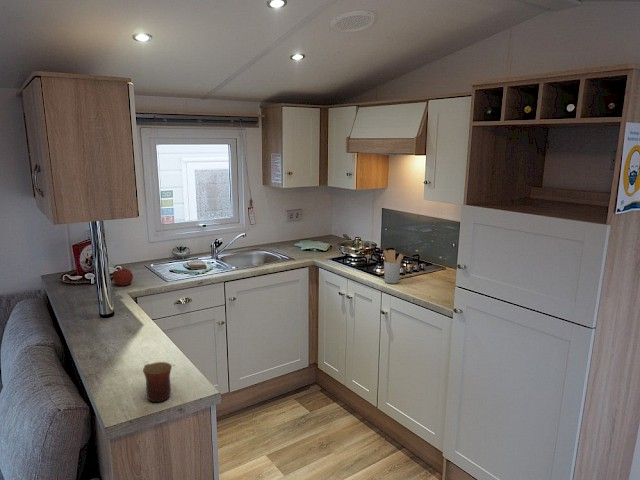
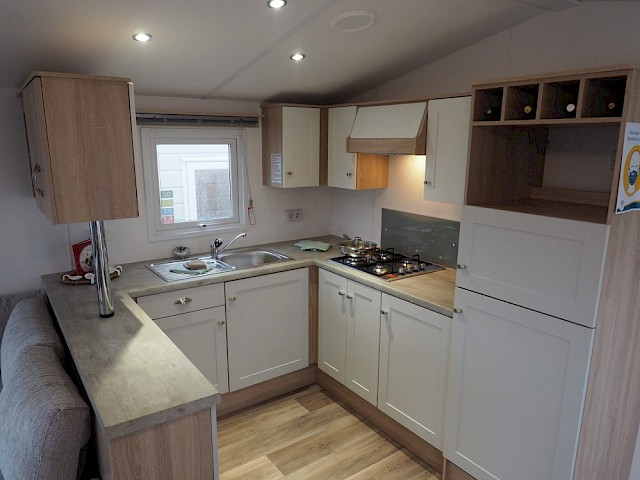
- mug (155, 381)
- utensil holder (391, 265)
- fruit (122, 275)
